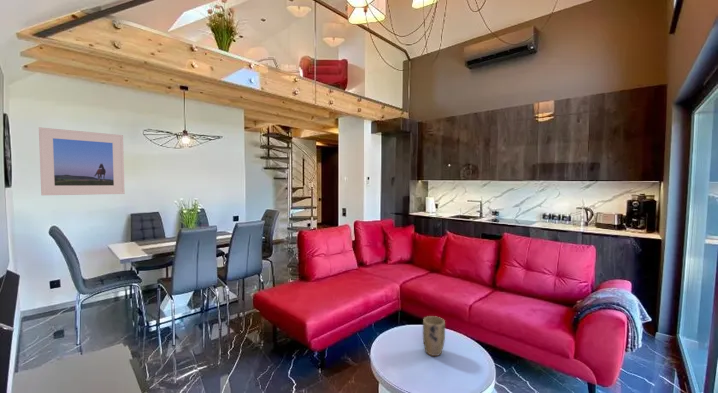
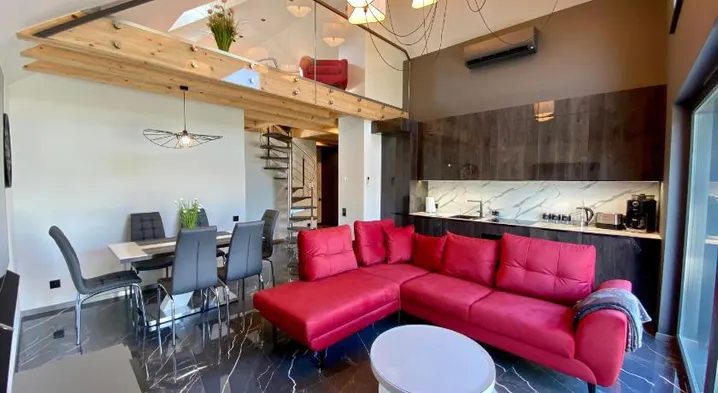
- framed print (84, 163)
- plant pot (433, 336)
